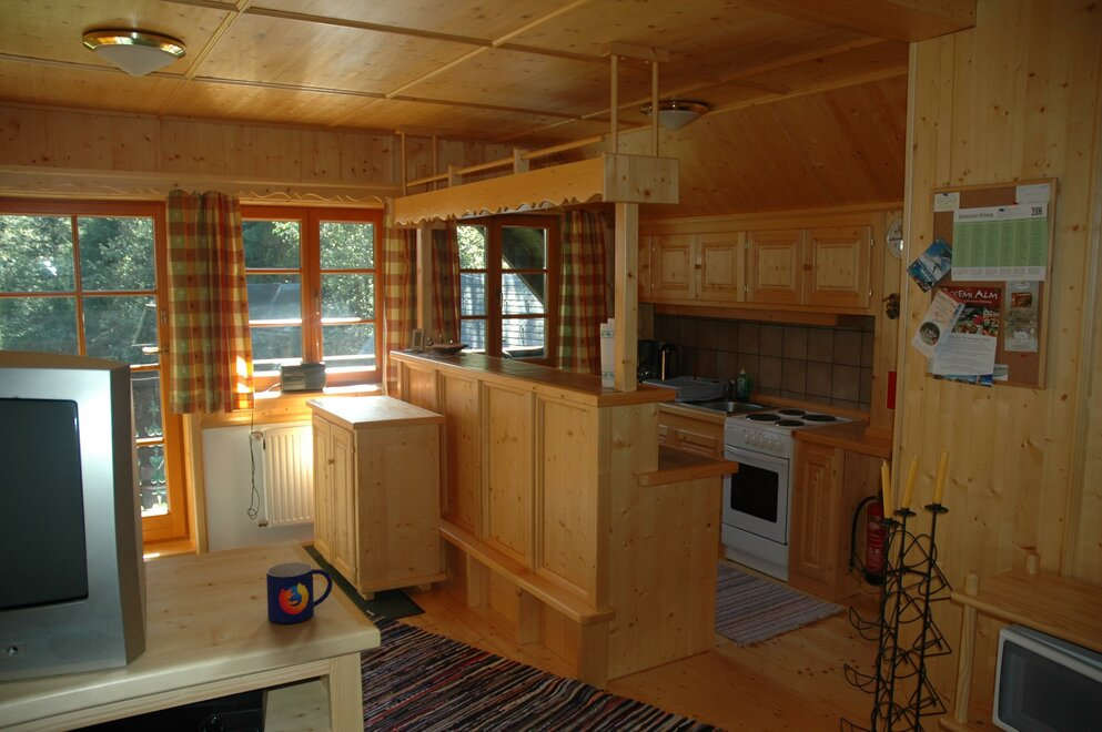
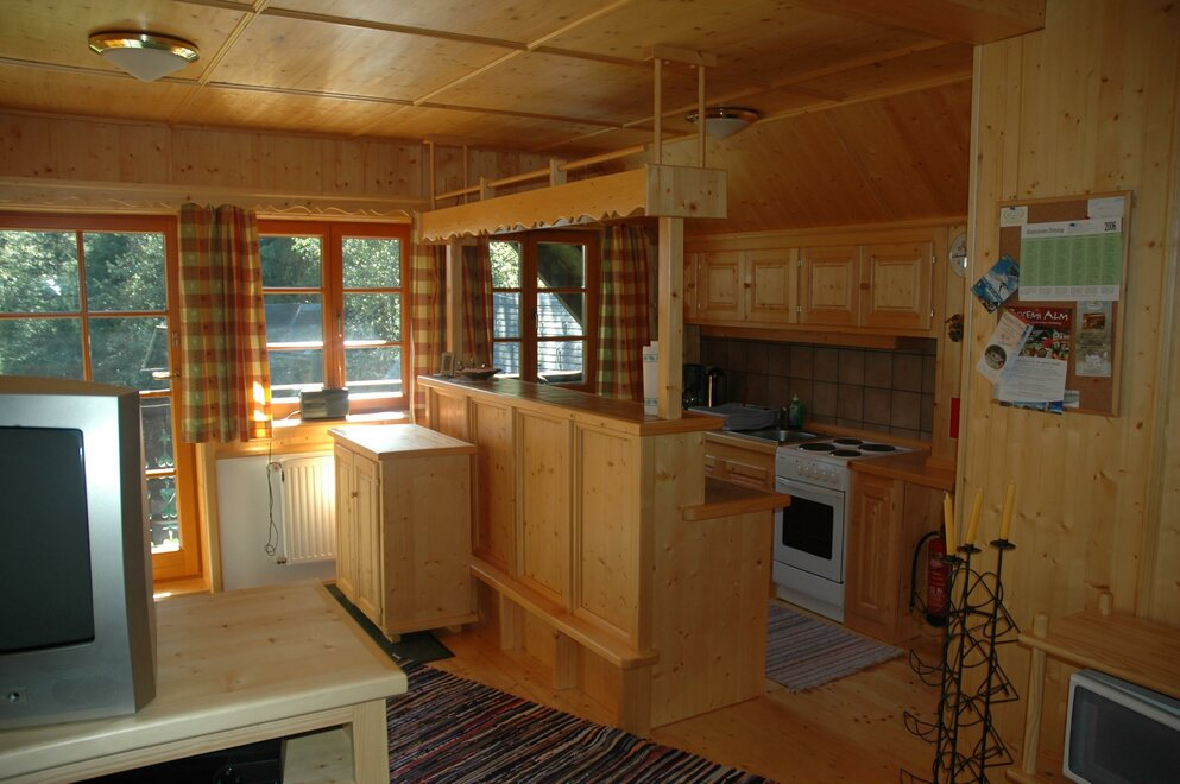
- mug (300, 590)
